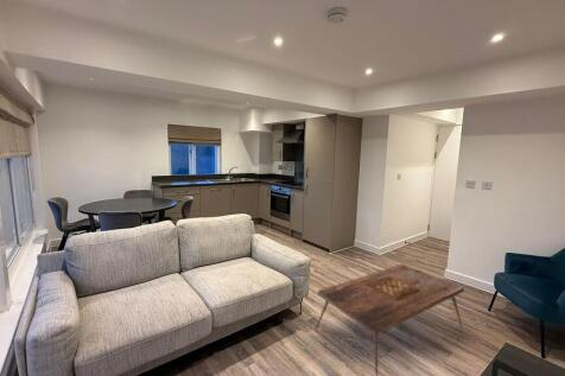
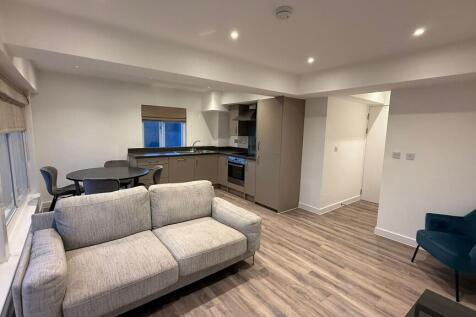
- coffee table (391, 306)
